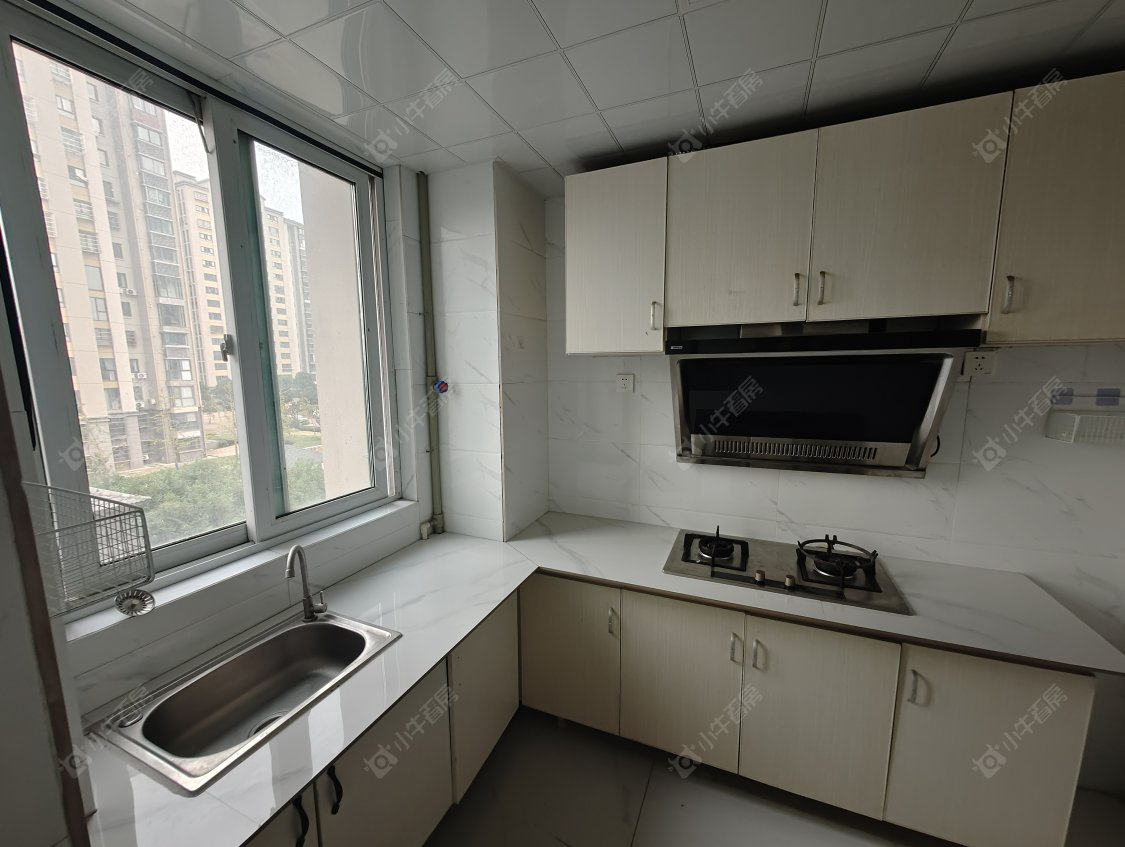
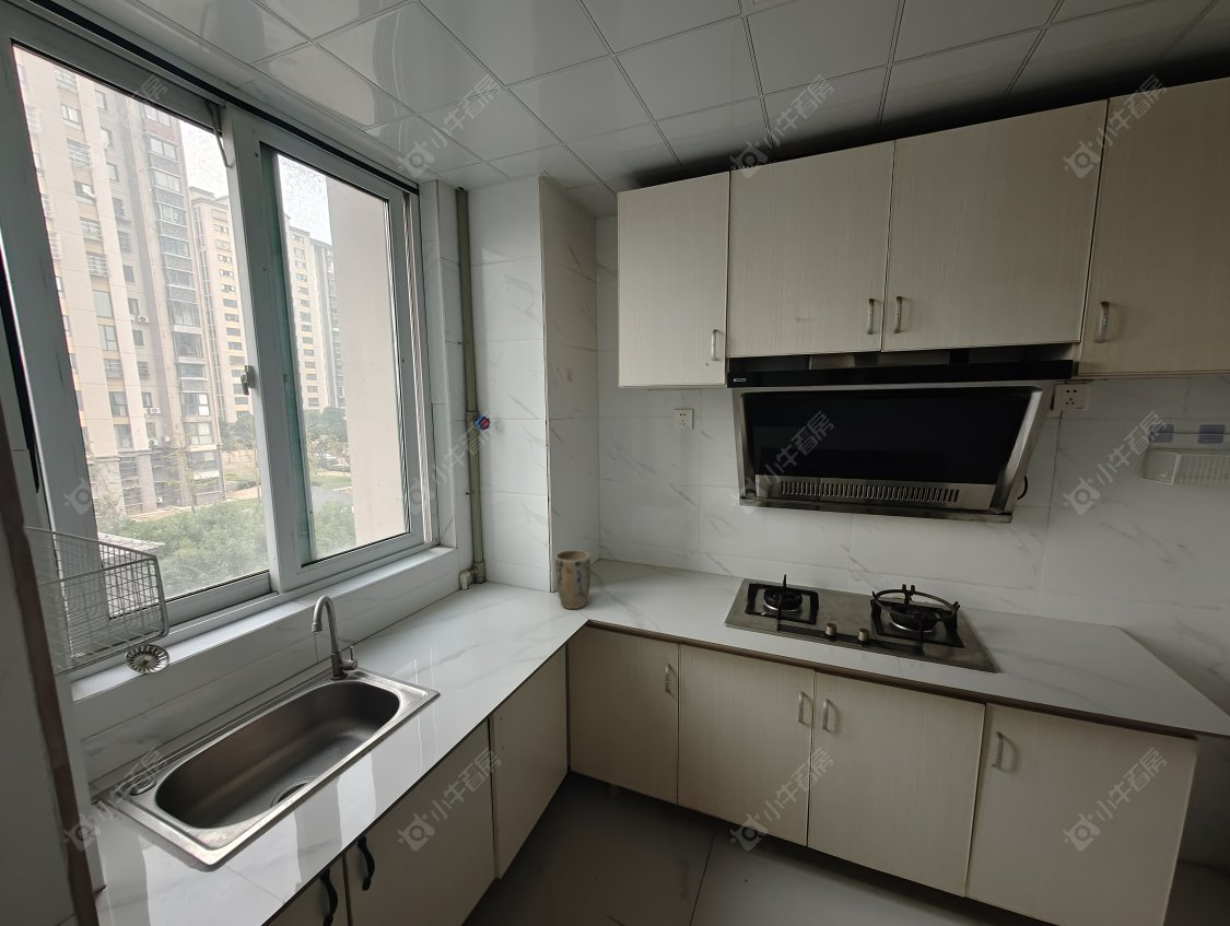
+ plant pot (573, 579)
